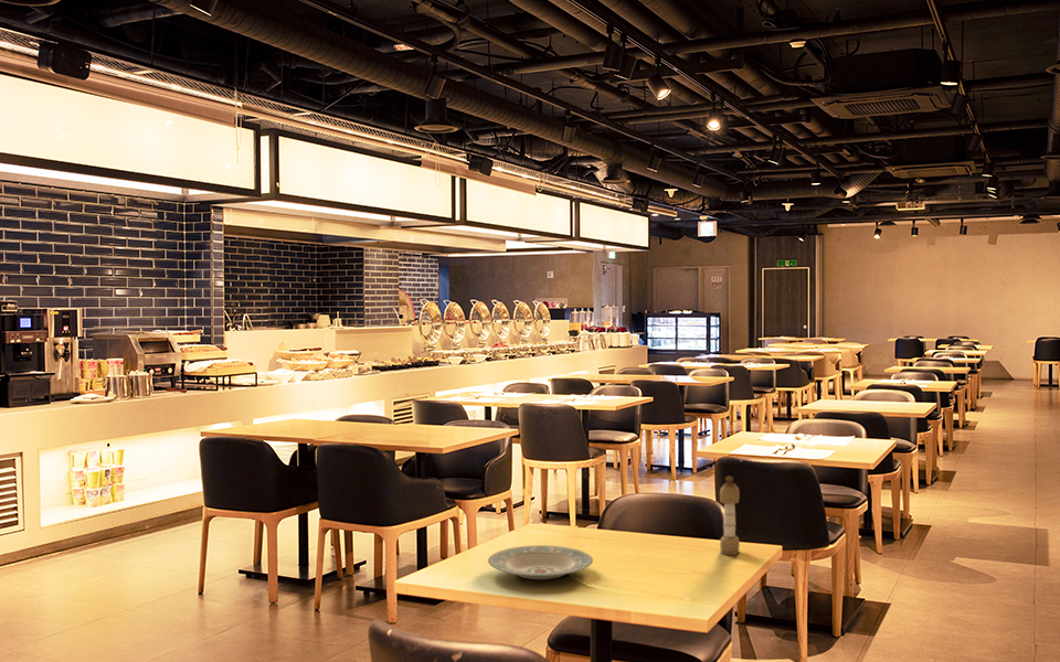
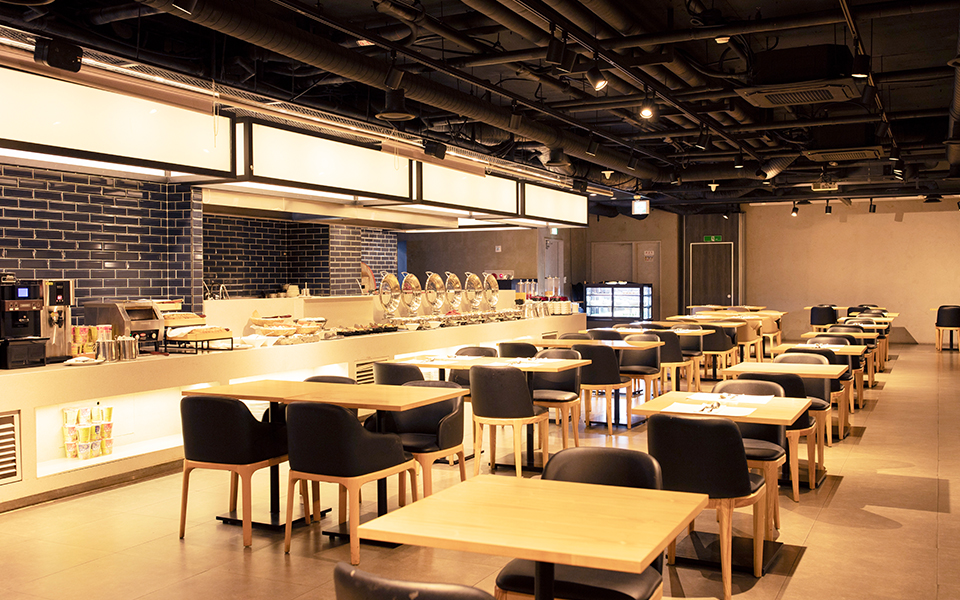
- plate (540, 565)
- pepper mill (730, 514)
